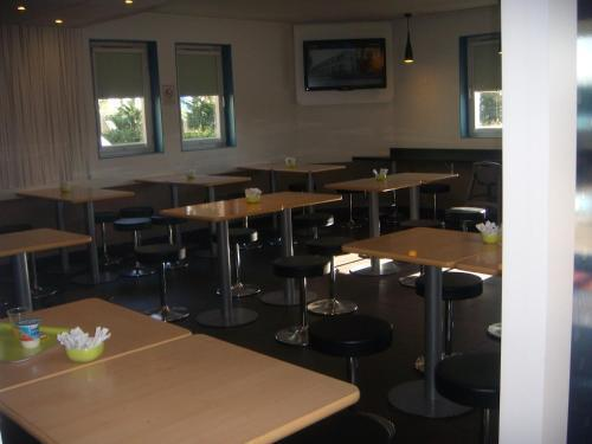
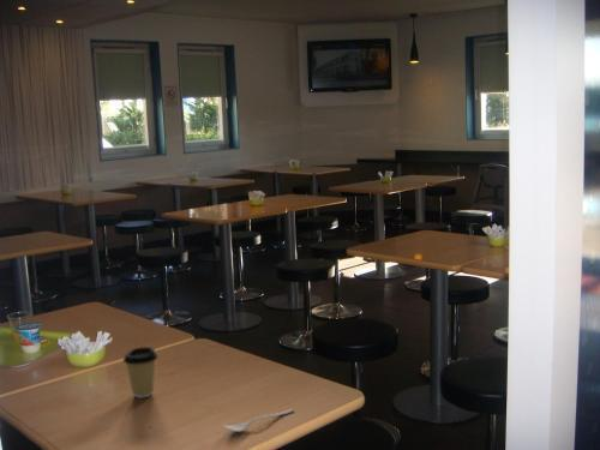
+ spoon (259, 418)
+ coffee cup (142, 372)
